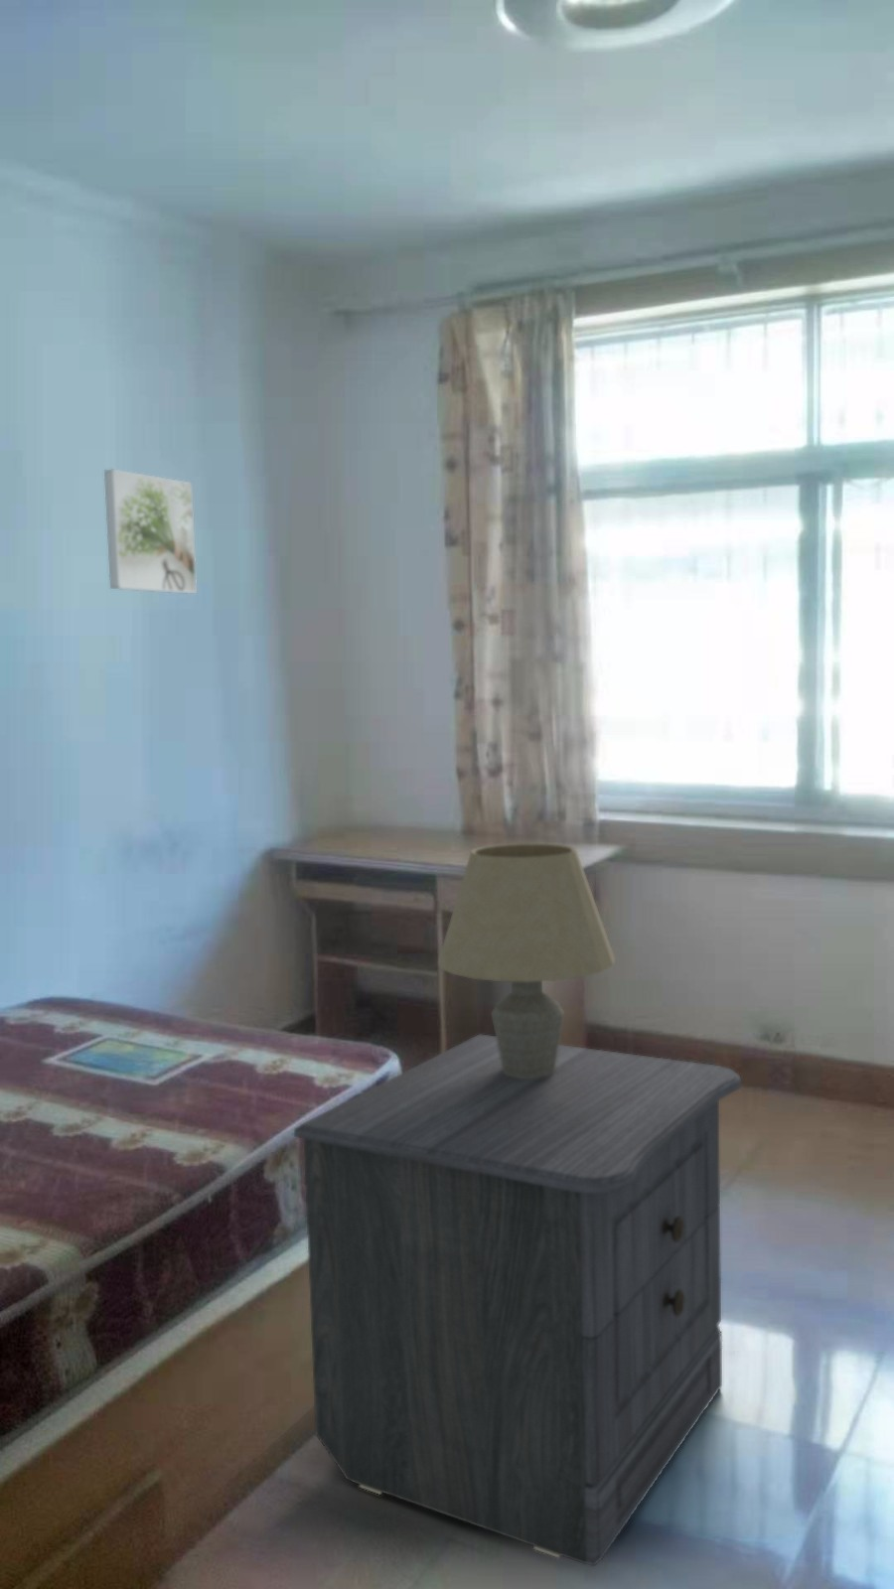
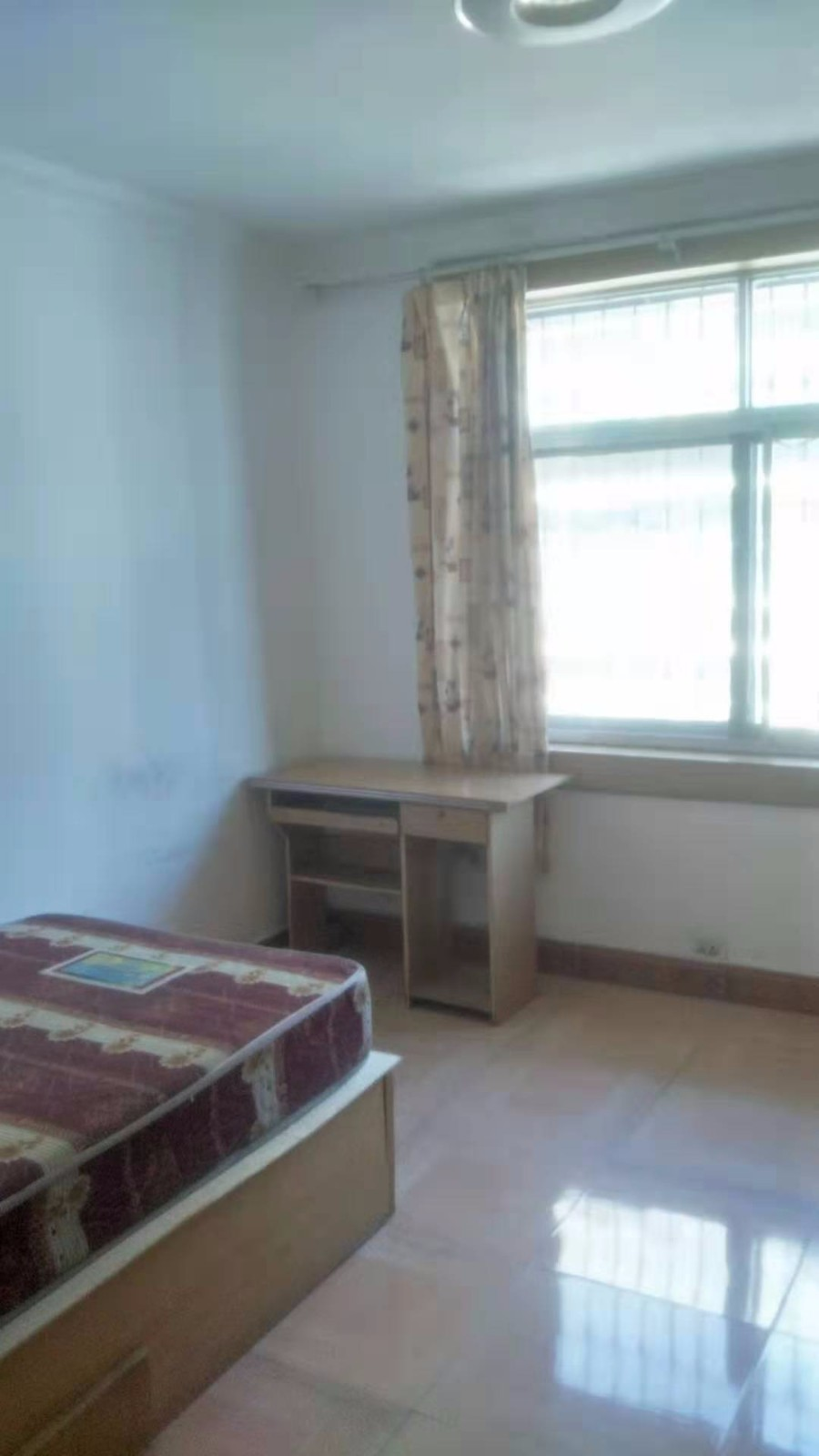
- table lamp (525, 959)
- nightstand (537, 1265)
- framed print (152, 534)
